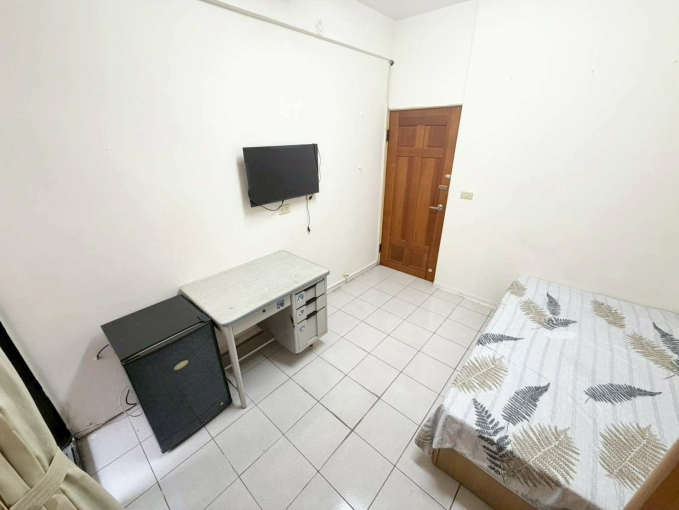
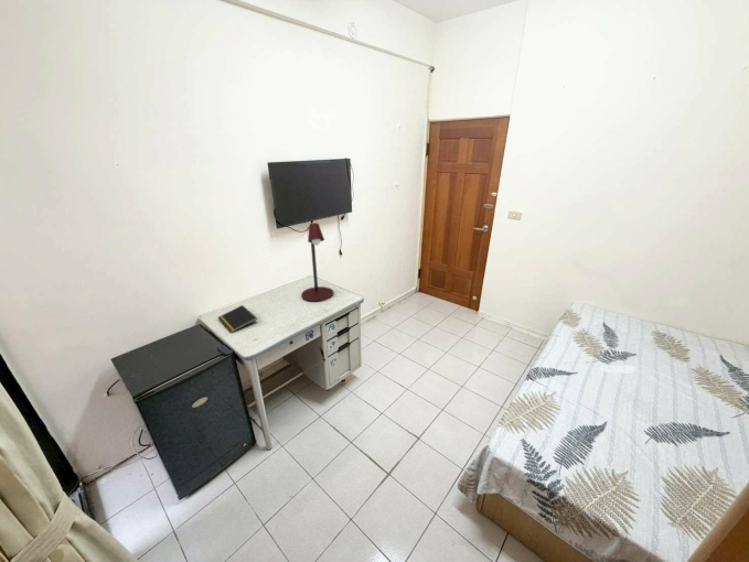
+ desk lamp (314, 260)
+ notepad (236, 317)
